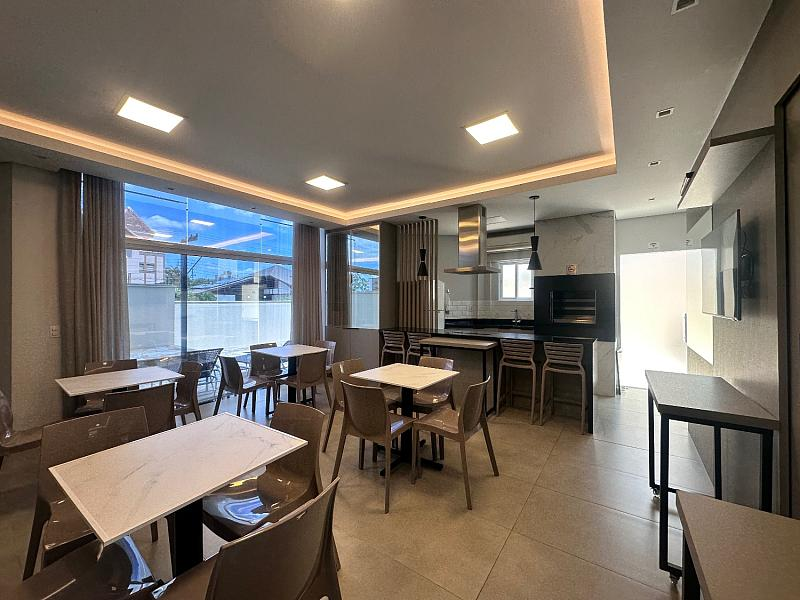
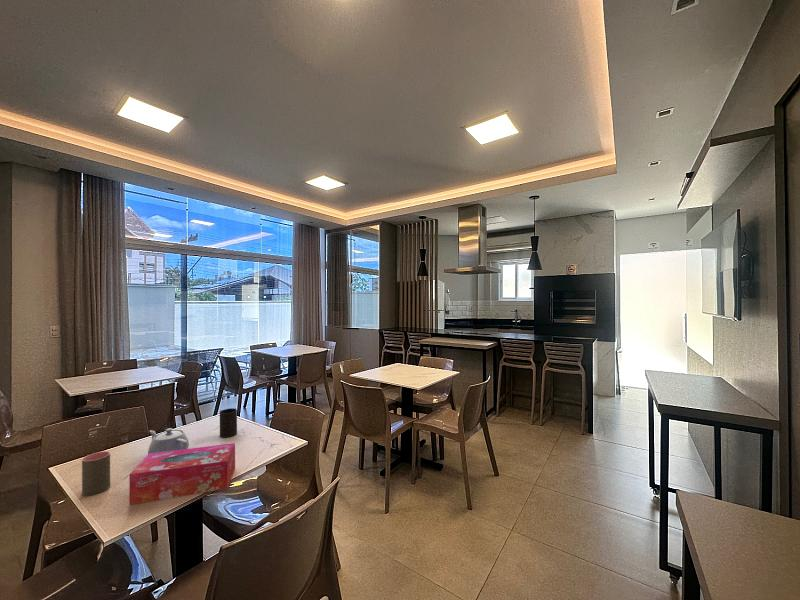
+ cup (228, 422)
+ cup (96, 472)
+ tissue box (187, 470)
+ teapot (167, 442)
